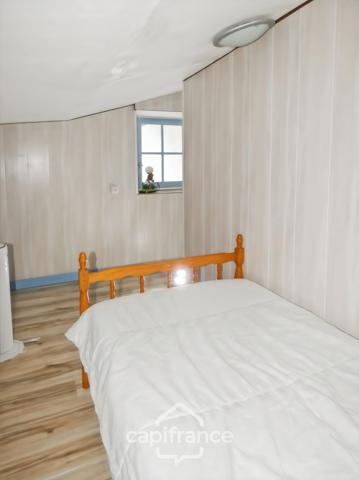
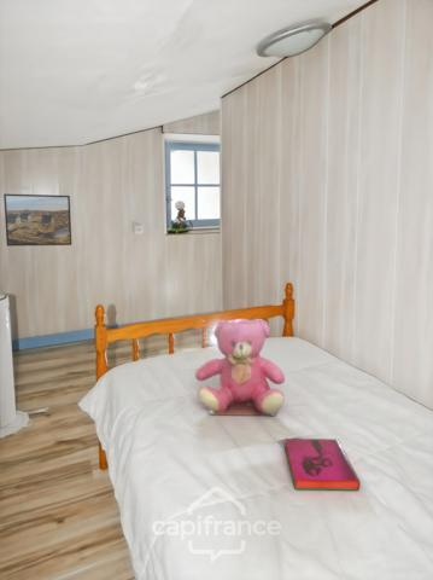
+ teddy bear (239, 364)
+ hardback book (318, 462)
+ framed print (39, 220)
